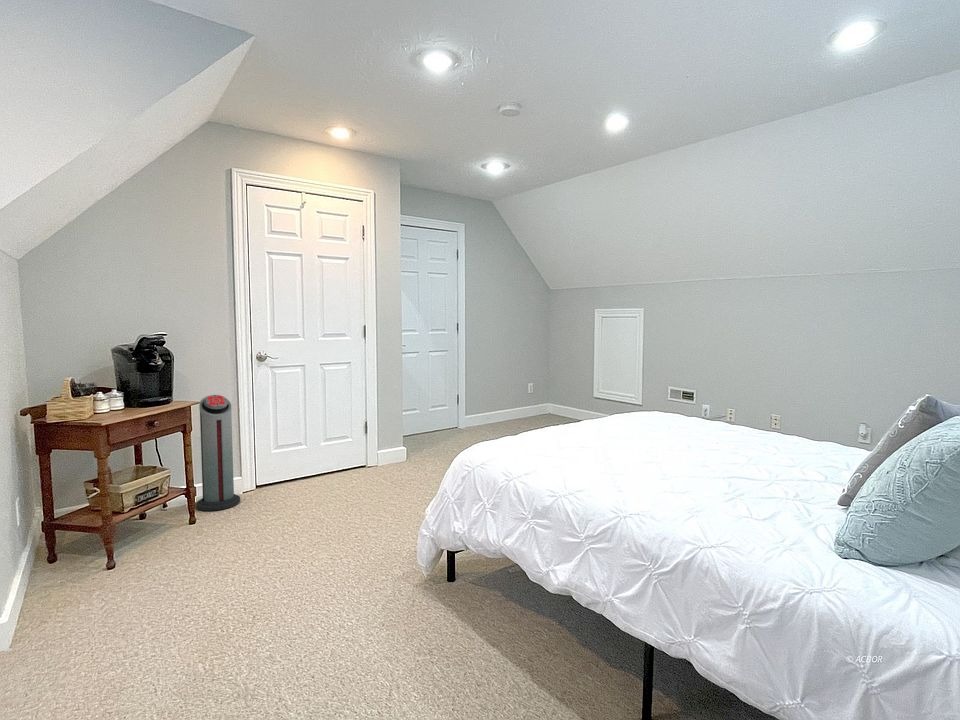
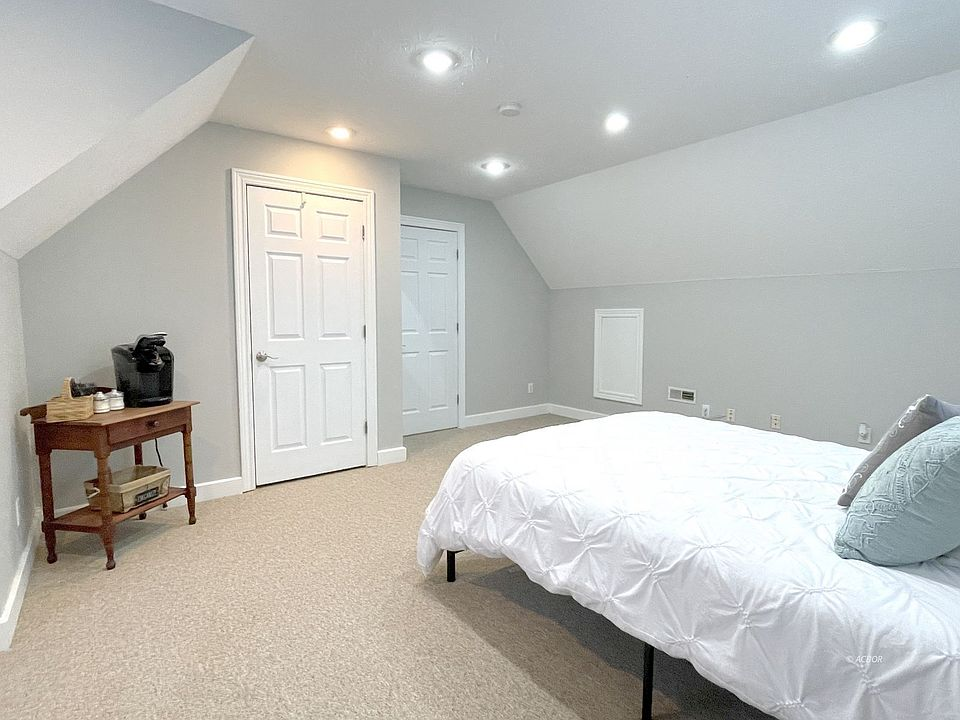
- air purifier (216, 449)
